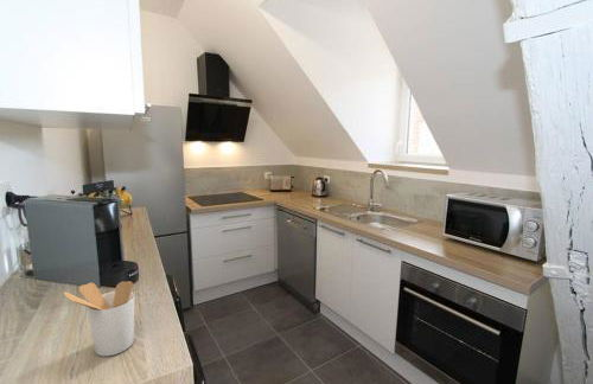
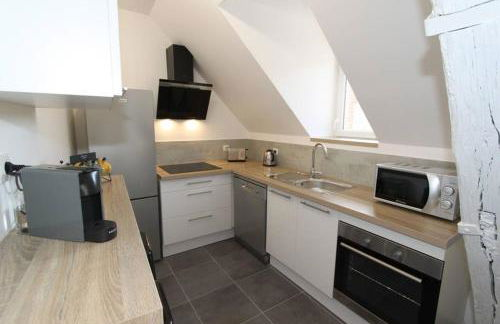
- utensil holder (102, 316)
